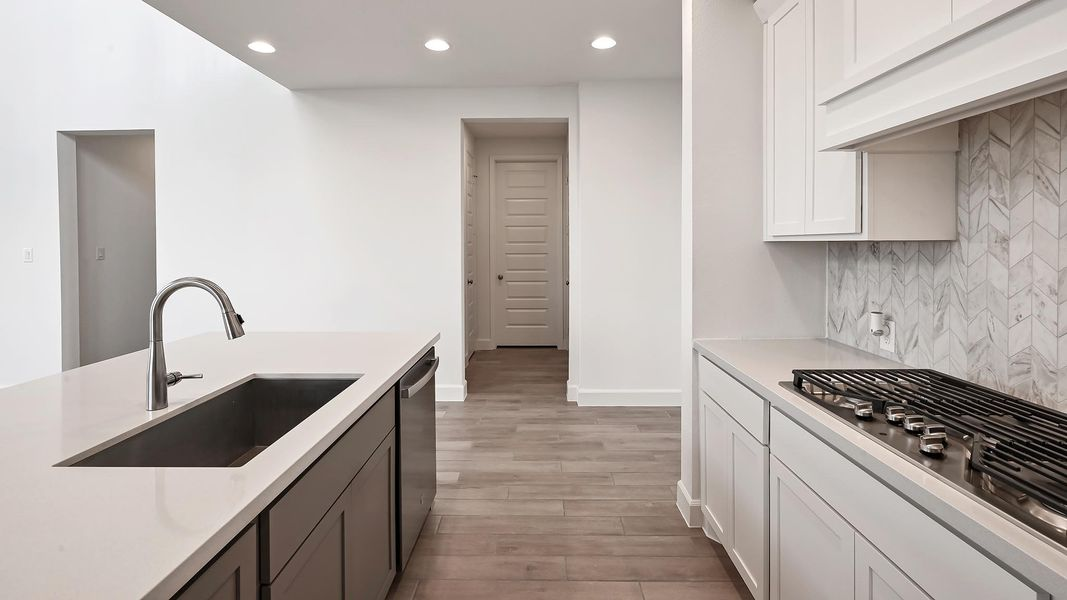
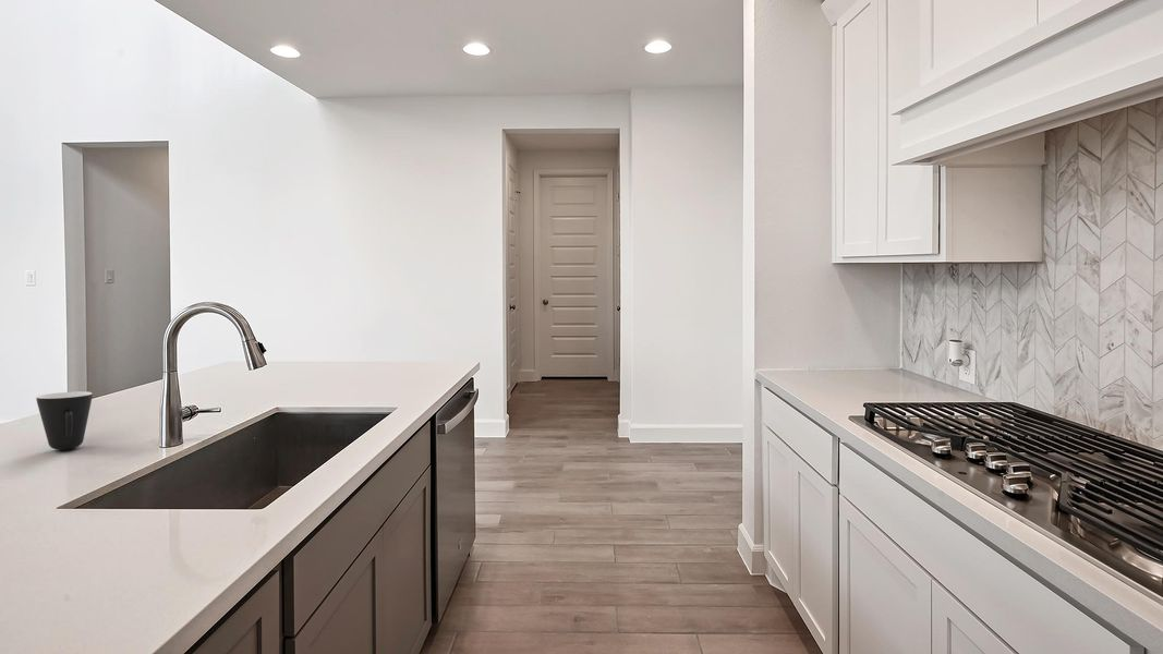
+ mug (65, 422)
